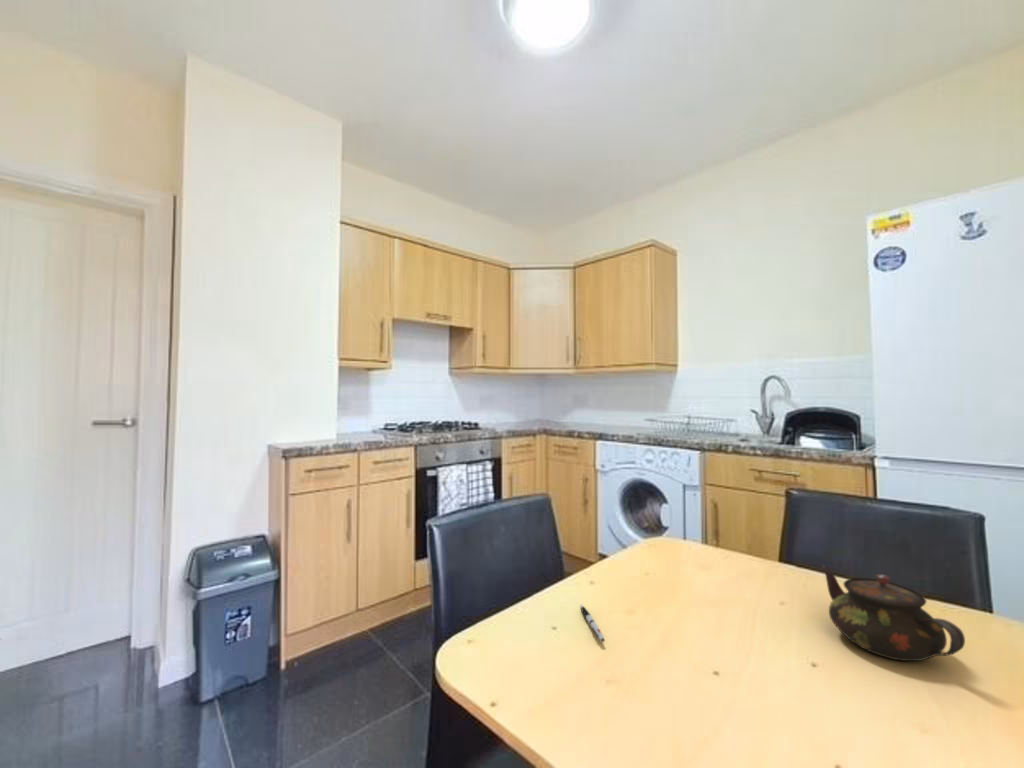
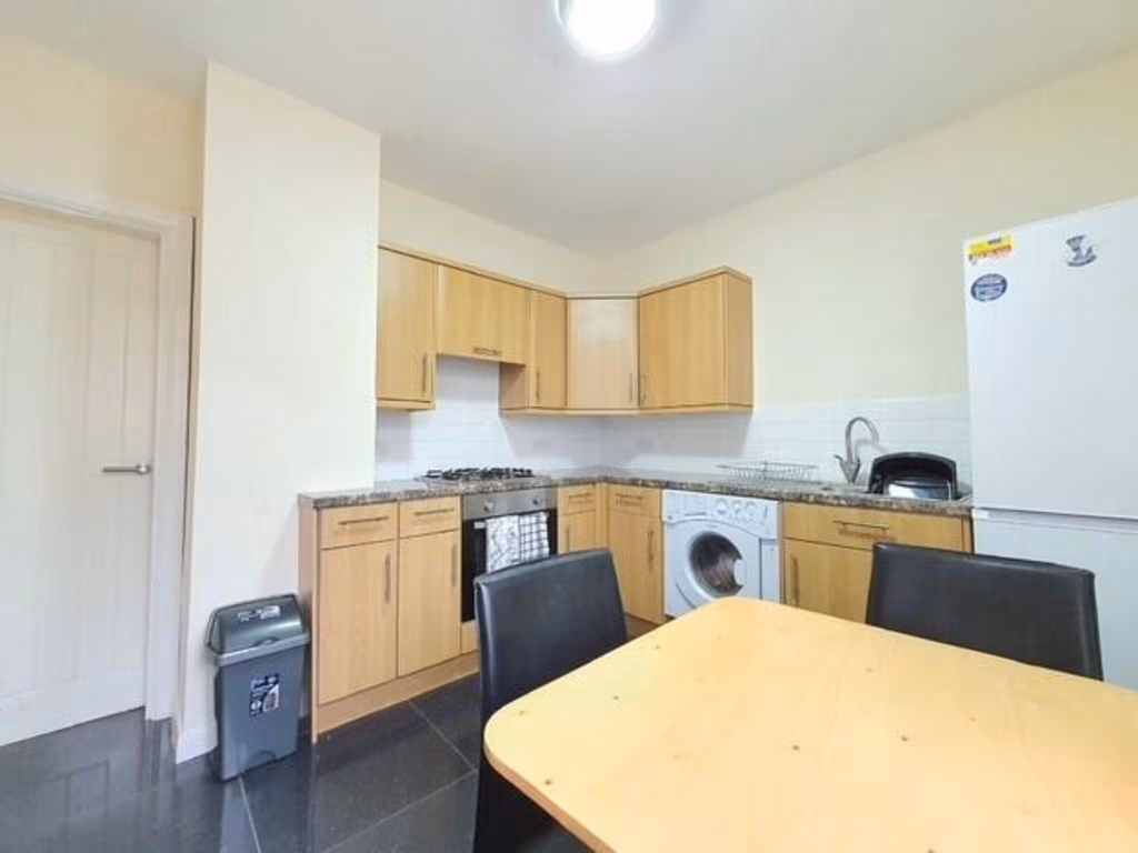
- pen (590, 620)
- teapot (882, 609)
